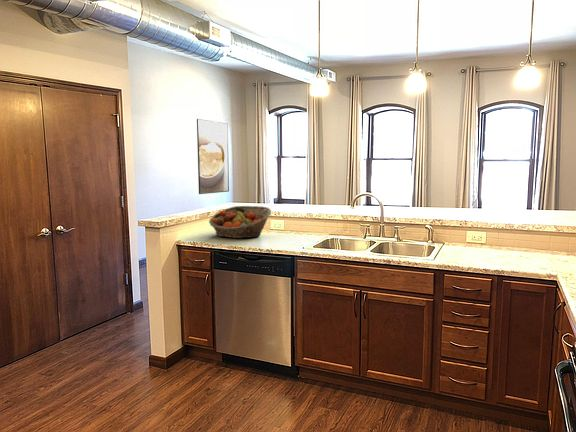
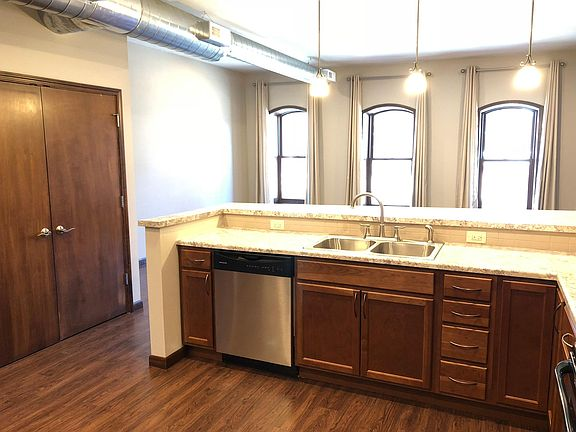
- fruit basket (240, 221)
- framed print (213, 157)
